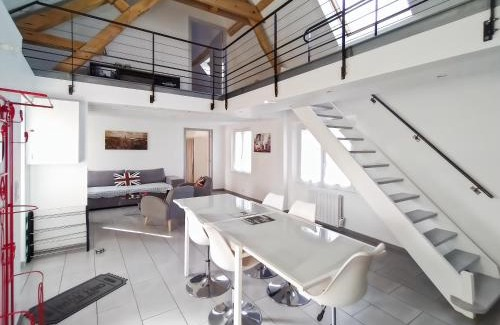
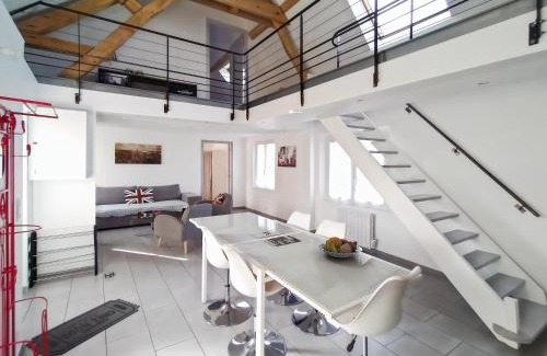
+ fruit bowl (339, 245)
